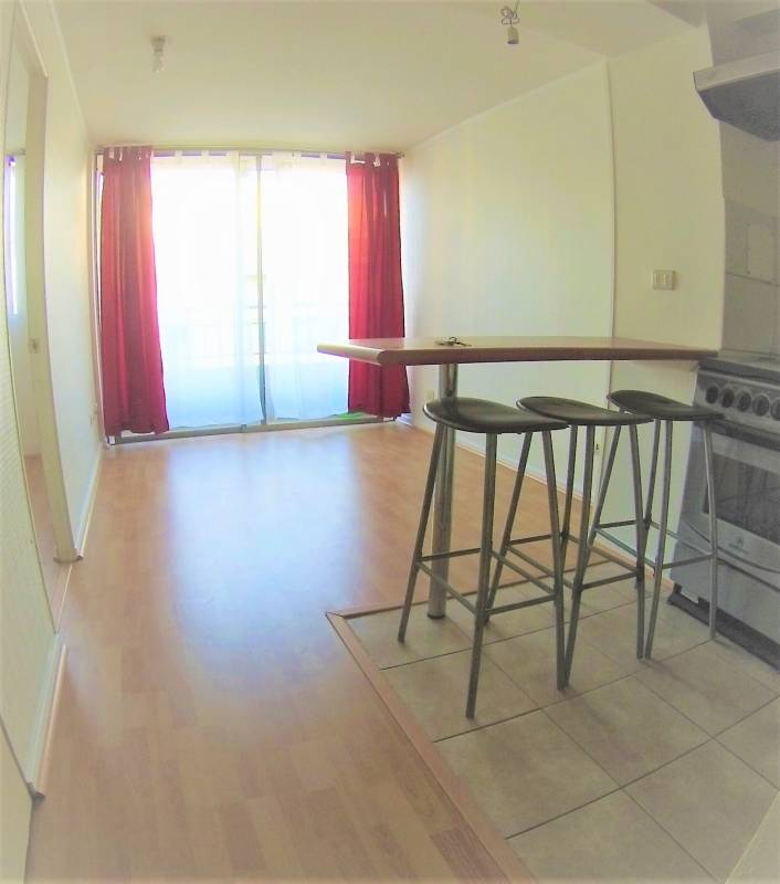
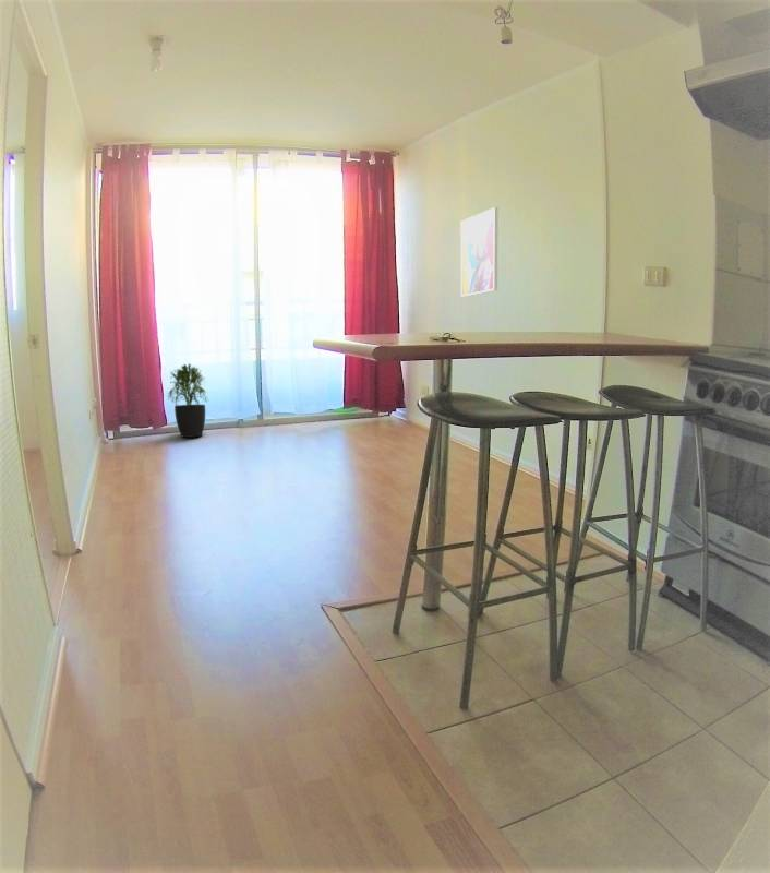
+ wall art (478, 254)
+ potted plant (187, 399)
